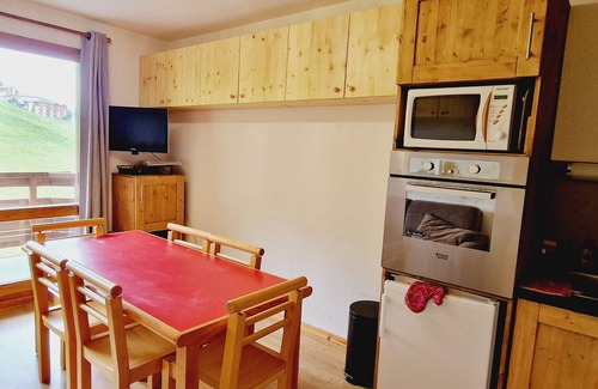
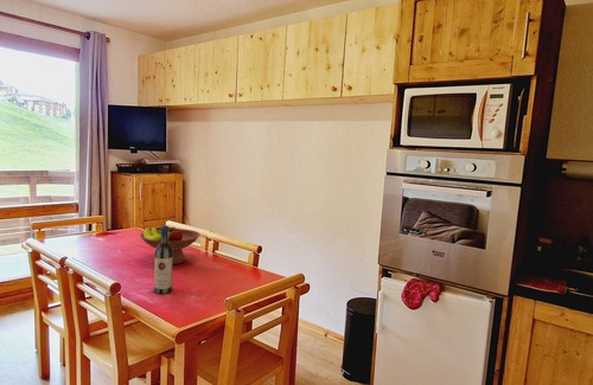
+ wine bottle (164, 258)
+ fruit bowl (170, 242)
